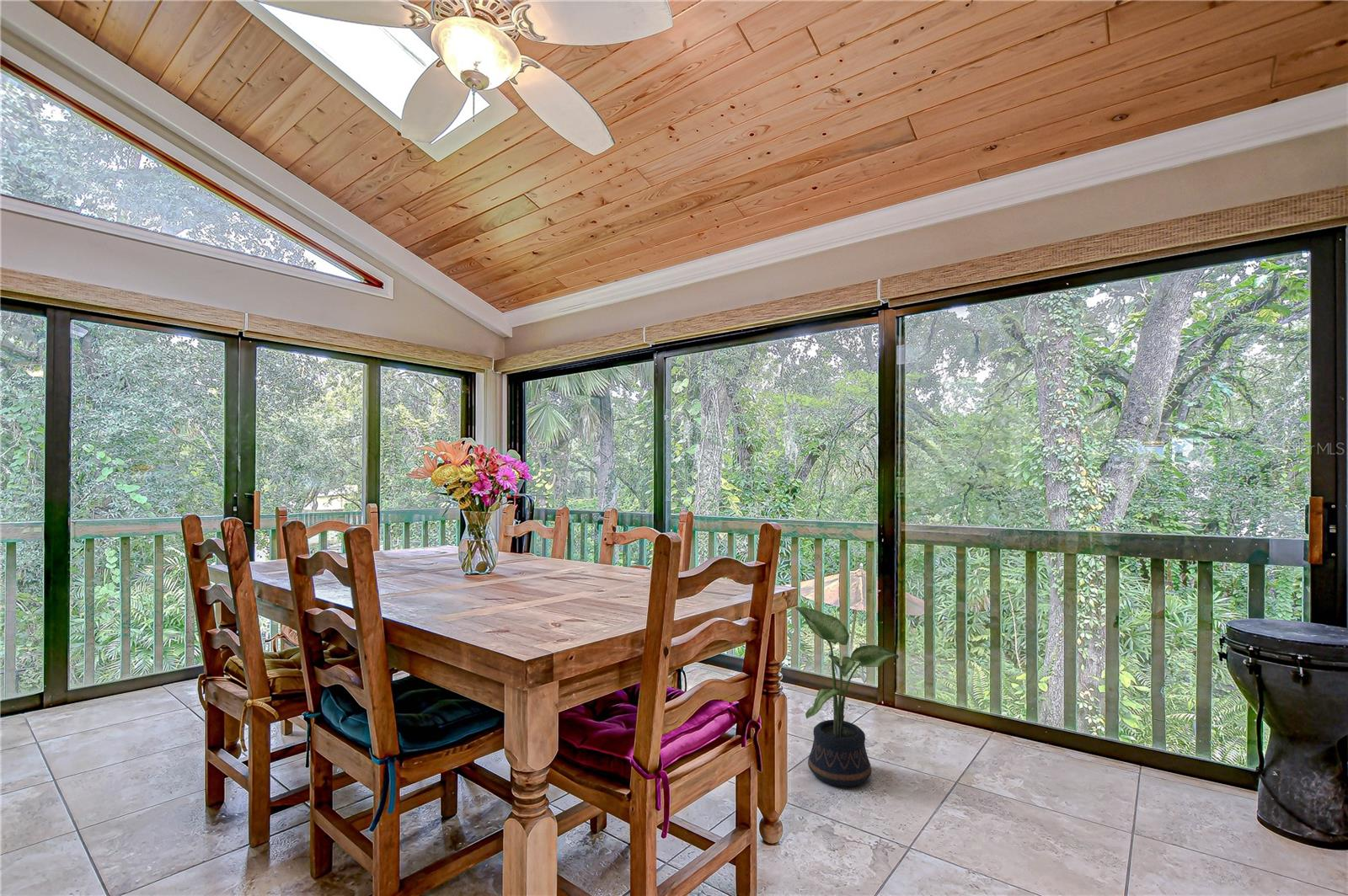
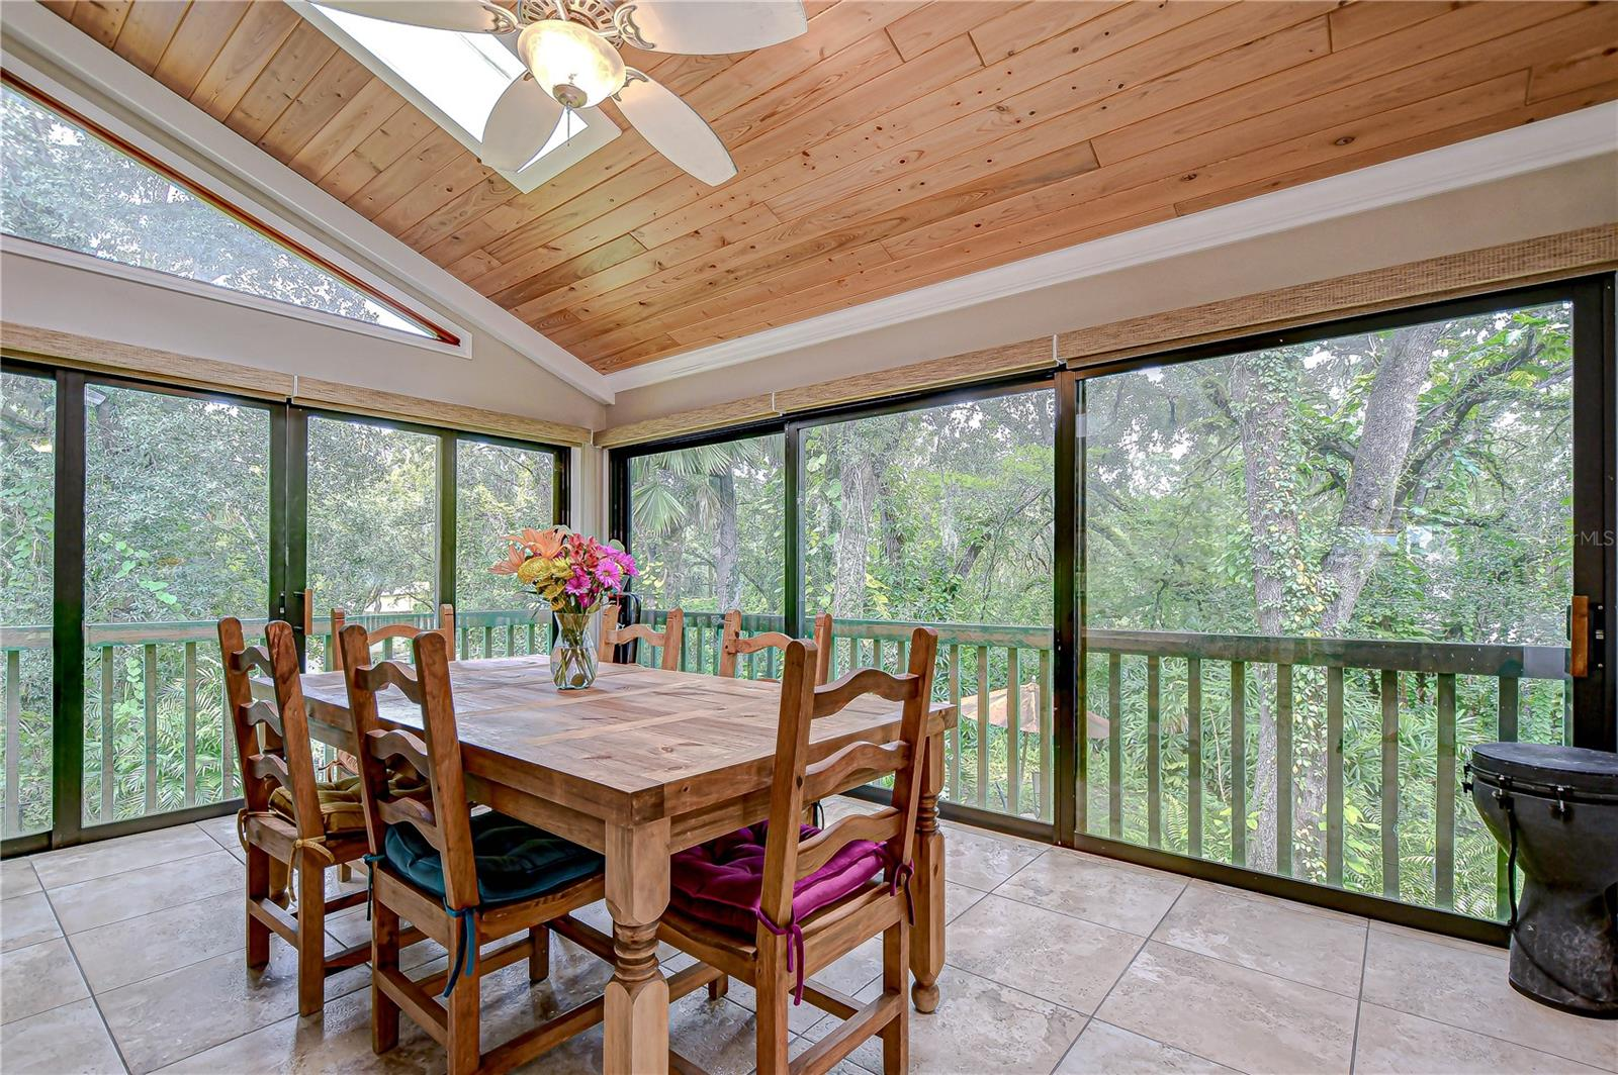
- potted plant (846, 693)
